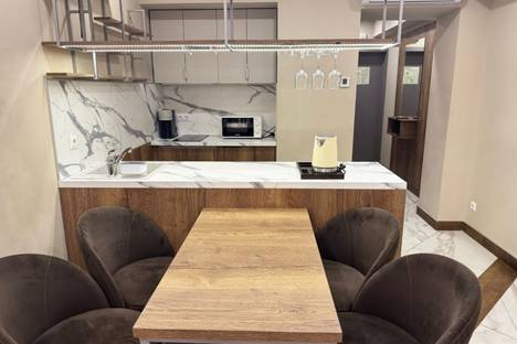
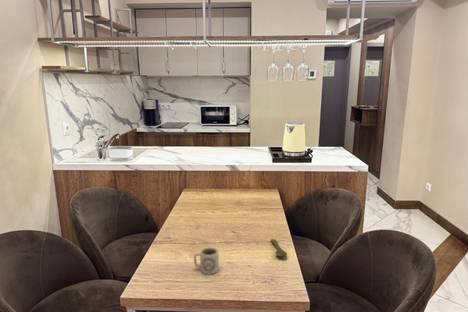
+ cup (206, 260)
+ spoon (277, 247)
